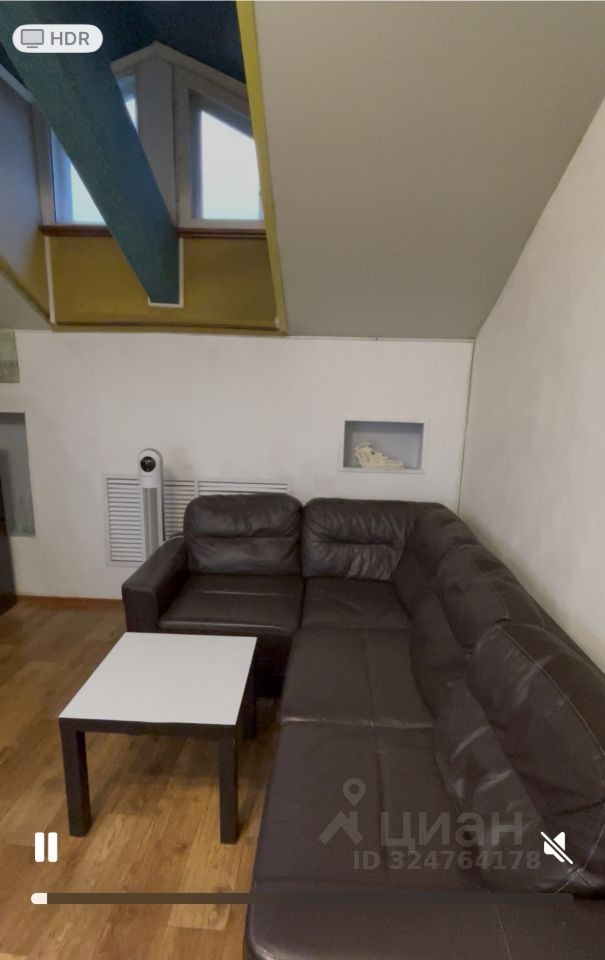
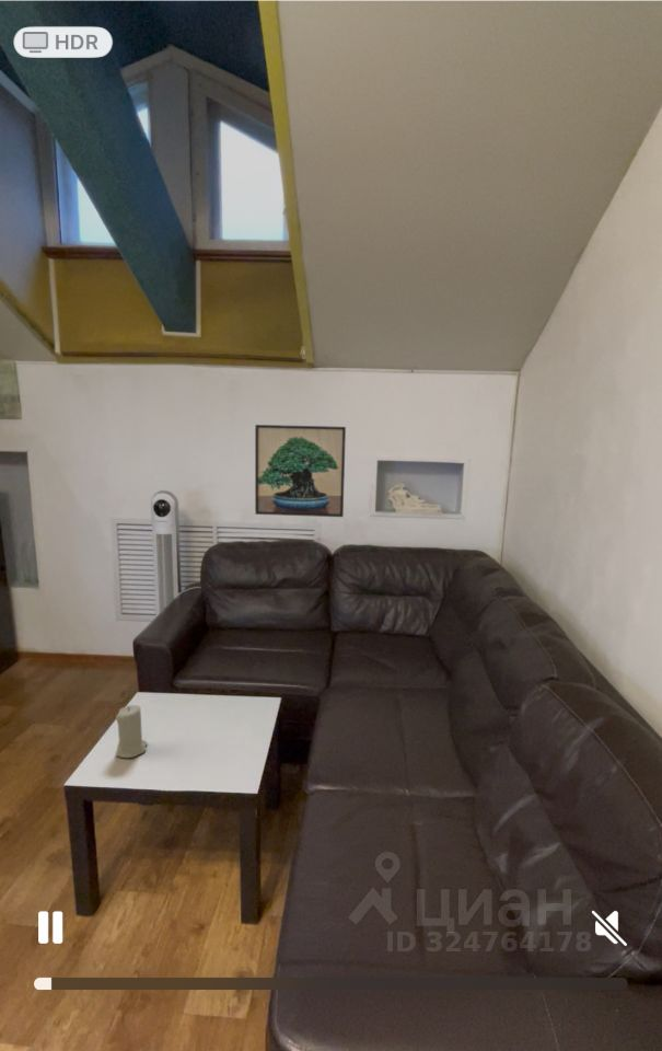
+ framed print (299, 471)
+ candle (130, 727)
